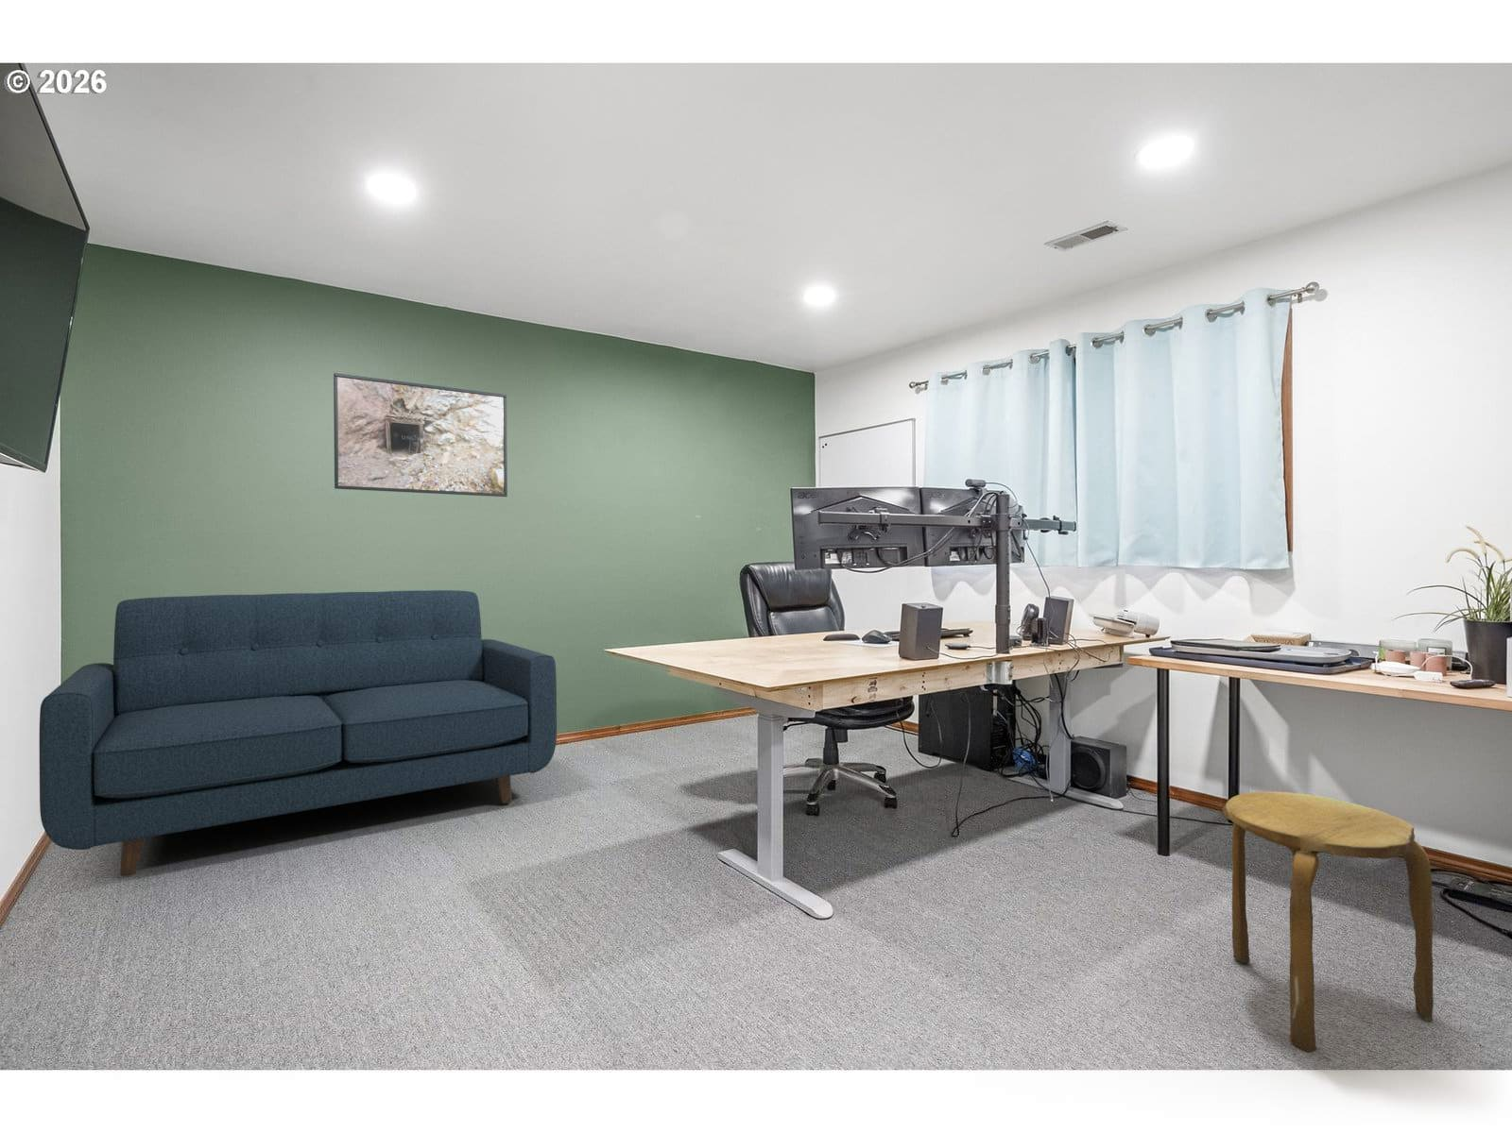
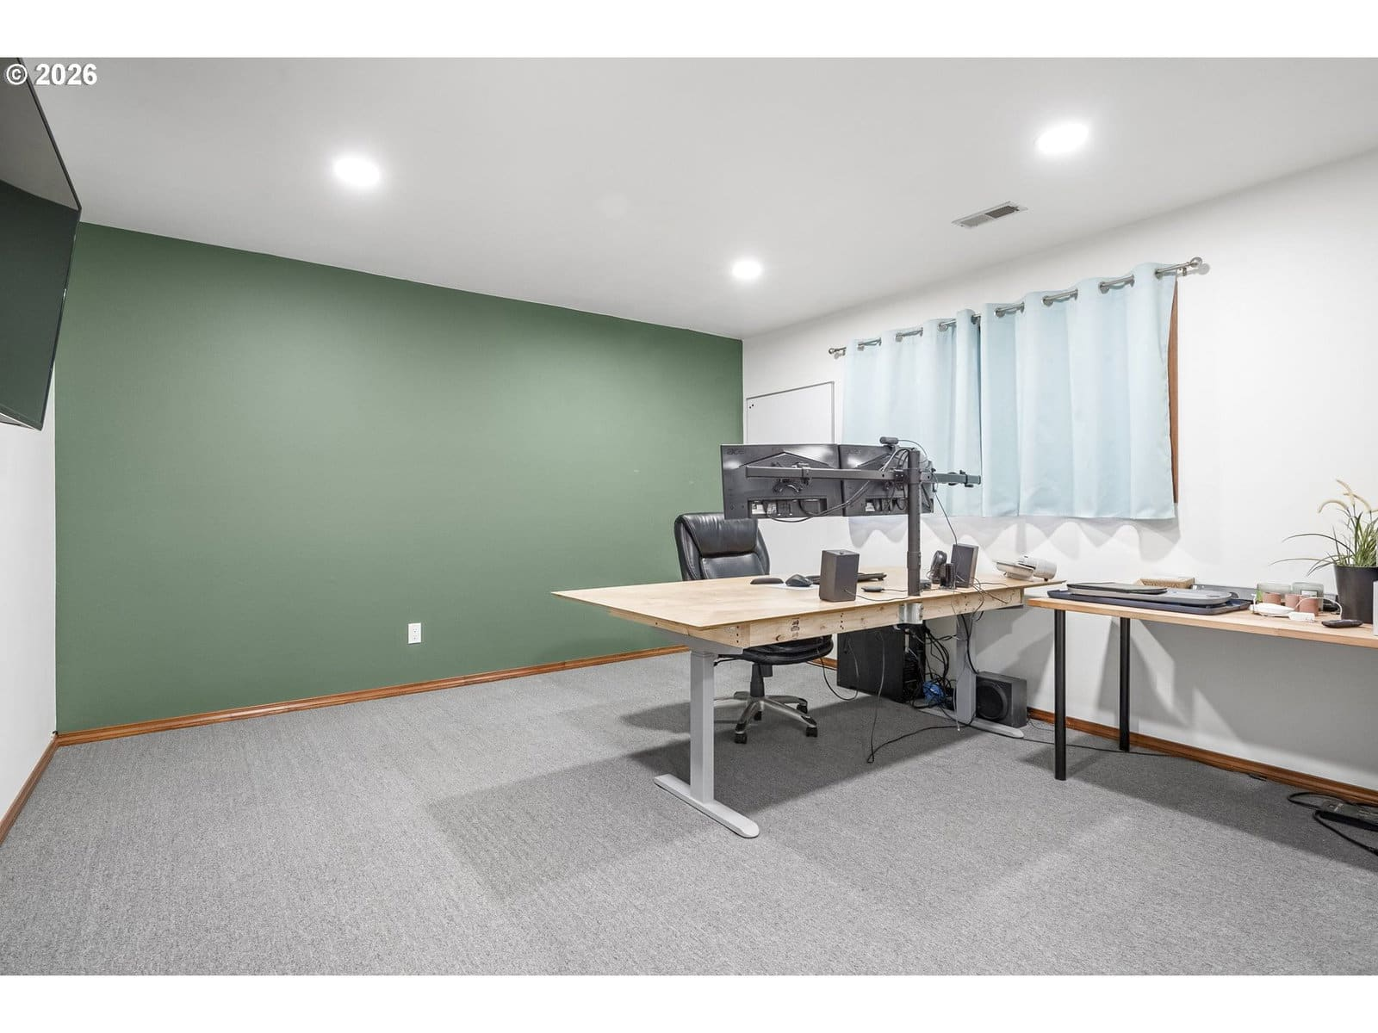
- sofa (327, 701)
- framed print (425, 438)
- stool (1312, 912)
